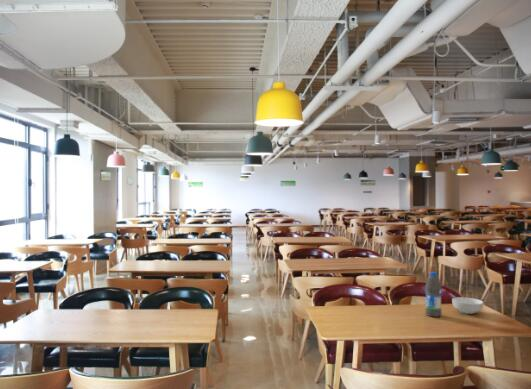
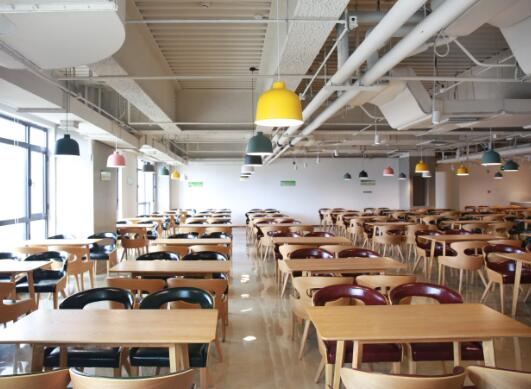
- water bottle (433, 293)
- cereal bowl (467, 306)
